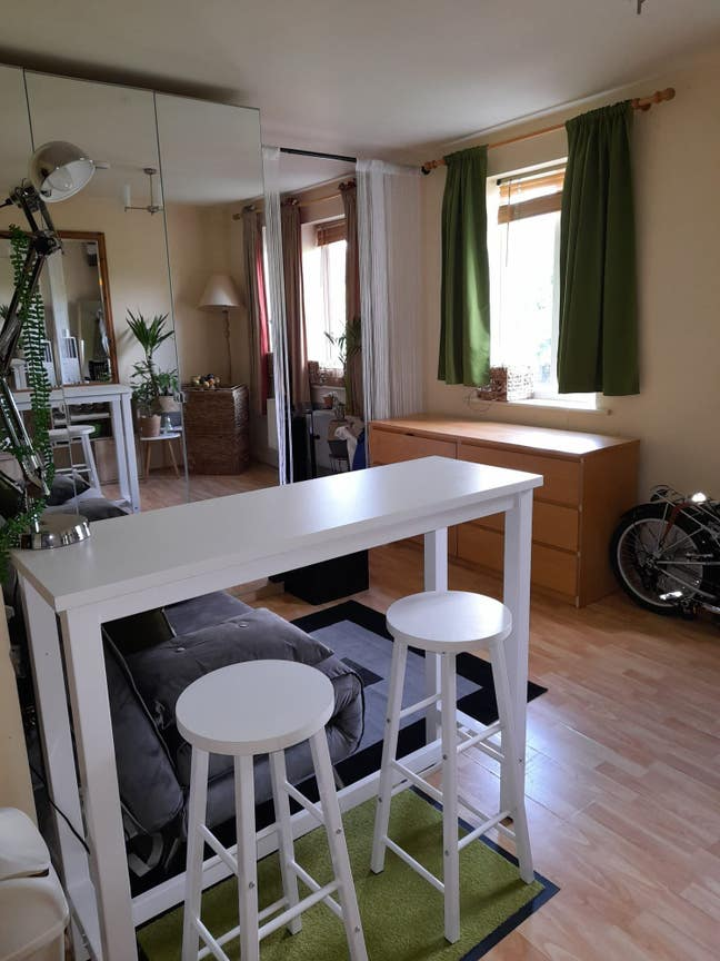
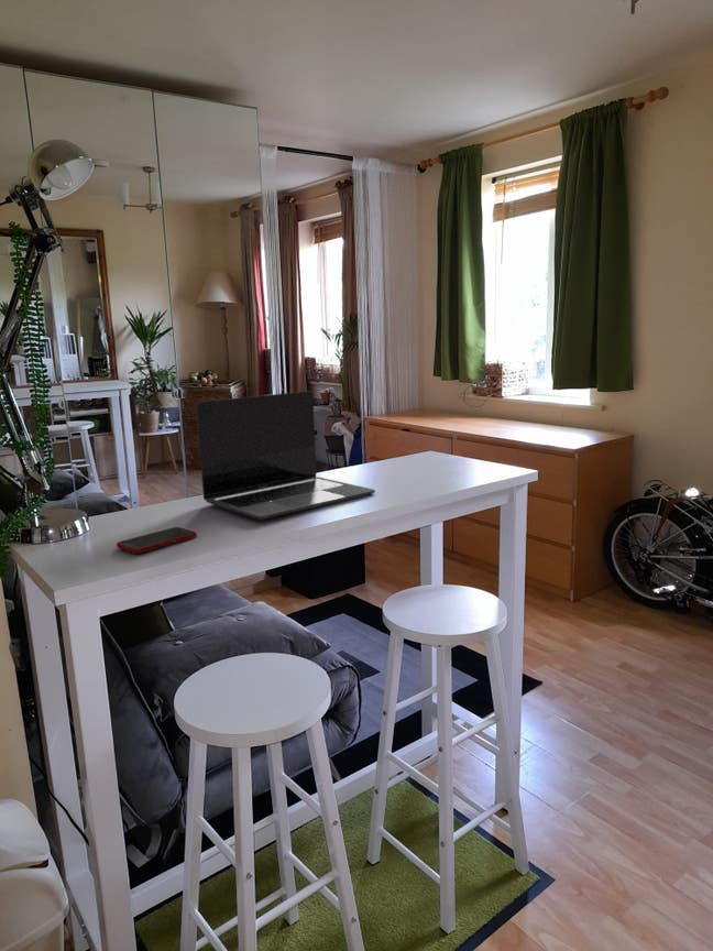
+ laptop (288, 449)
+ cell phone (157, 539)
